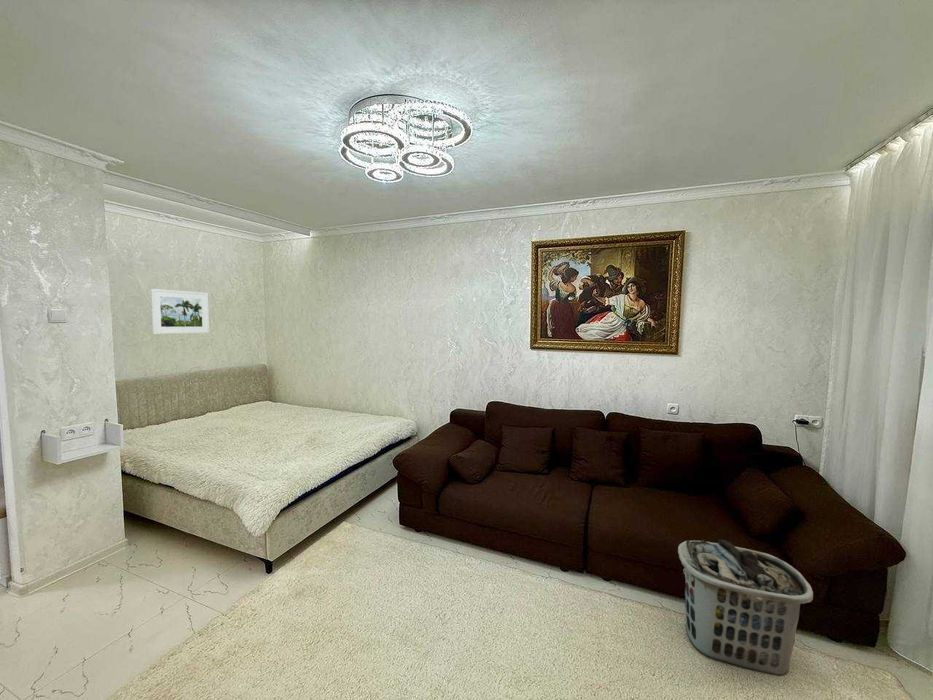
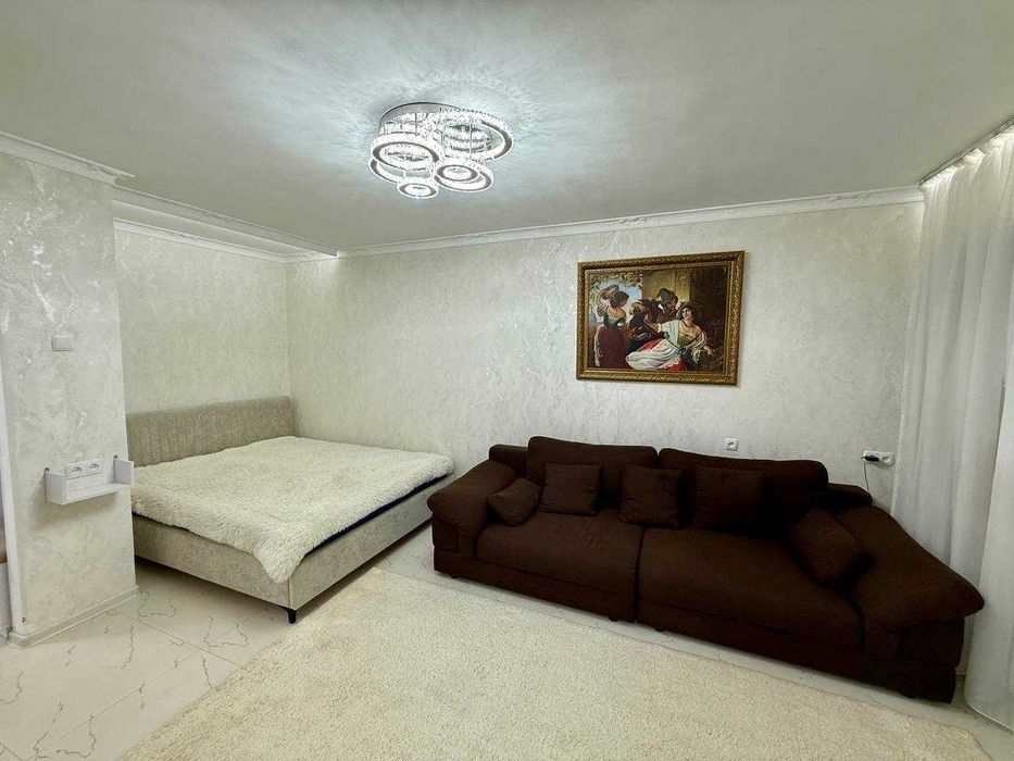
- clothes hamper (737, 598)
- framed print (181, 312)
